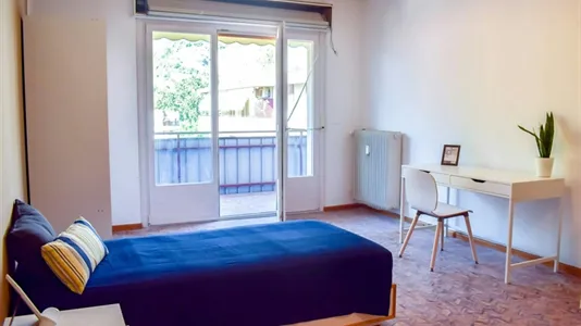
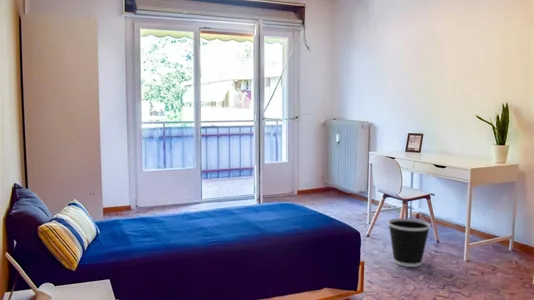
+ wastebasket (408, 242)
